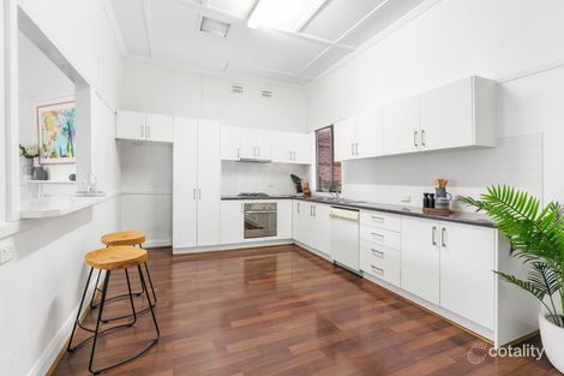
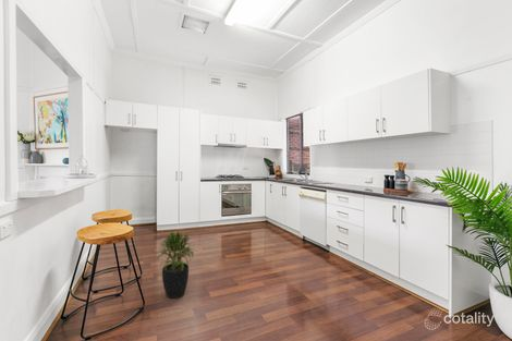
+ potted plant (178, 261)
